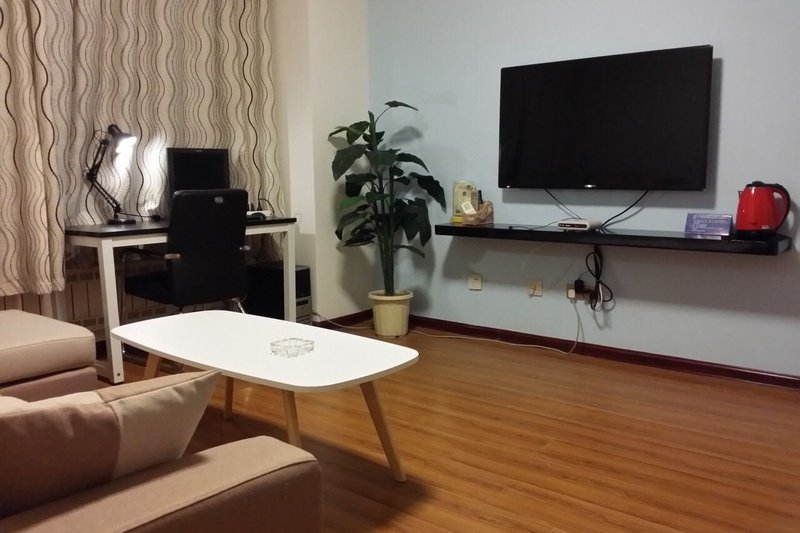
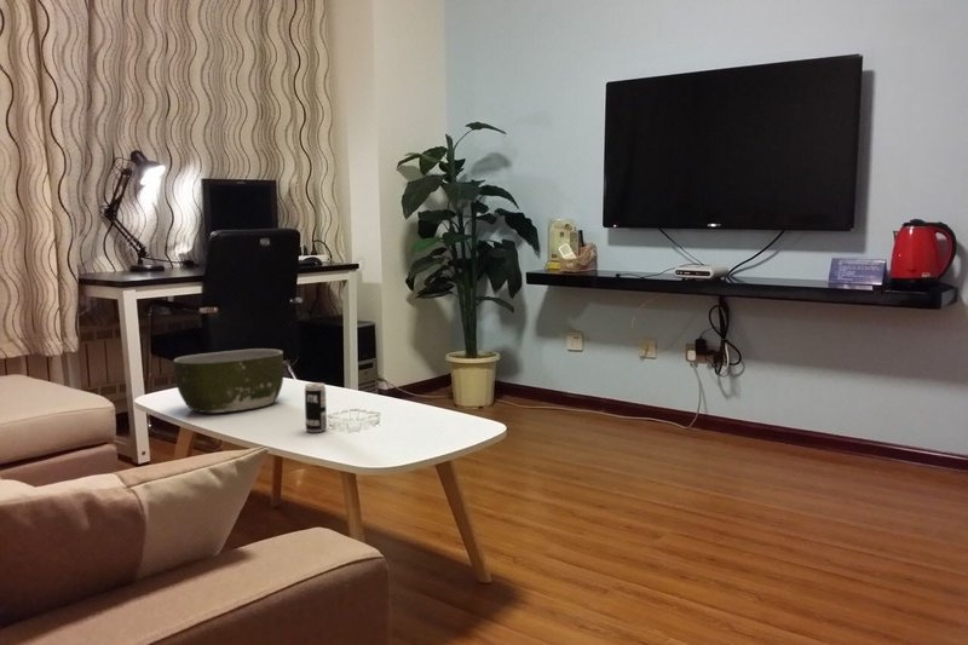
+ bowl (231, 380)
+ beverage can (315, 407)
